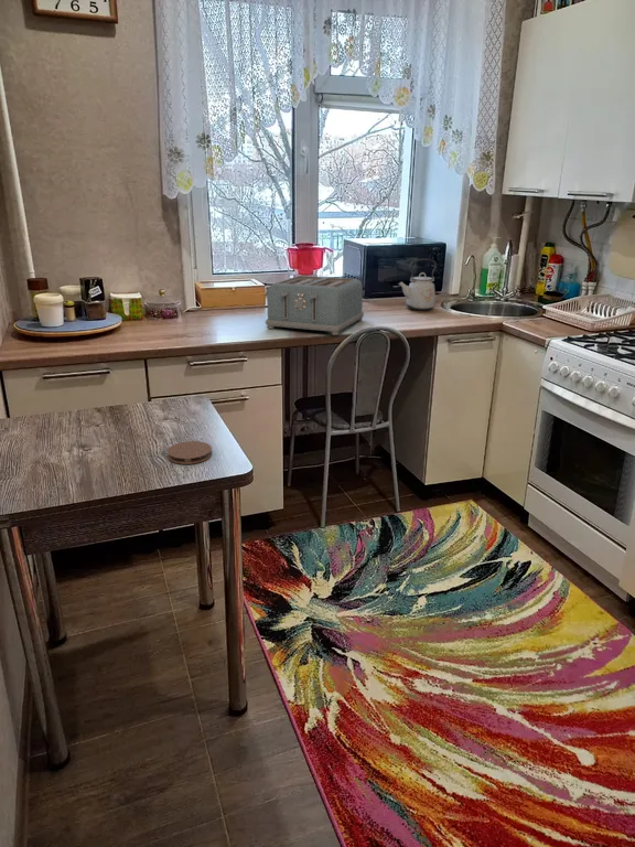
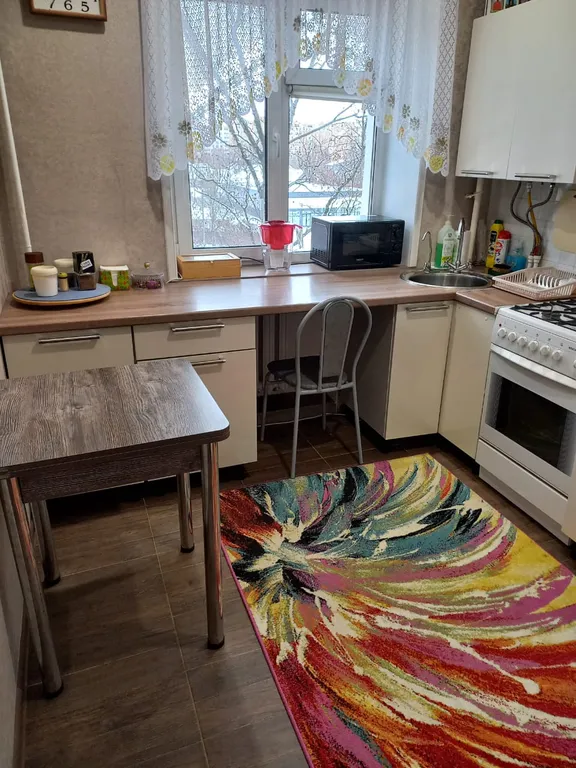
- kettle (417, 283)
- toaster (314, 303)
- coaster (190, 452)
